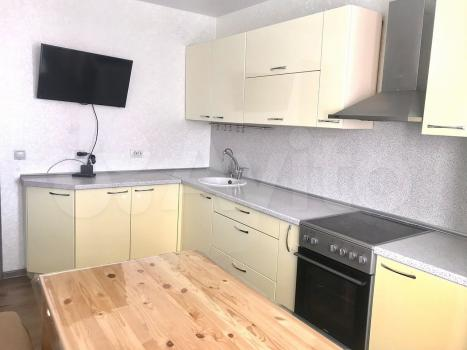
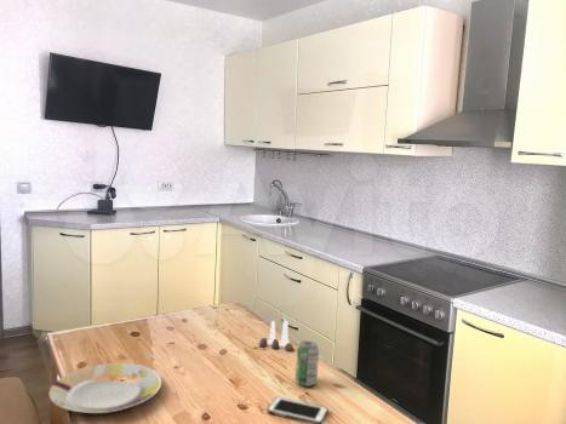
+ plate (107, 389)
+ cell phone (297, 409)
+ beverage can (307, 362)
+ salt and pepper shaker set (282, 333)
